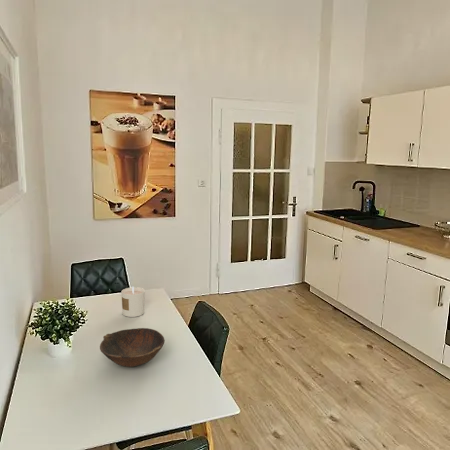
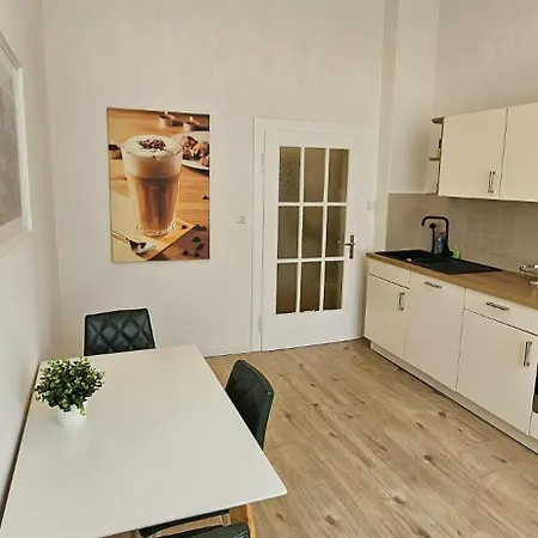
- candle (133, 299)
- bowl (133, 350)
